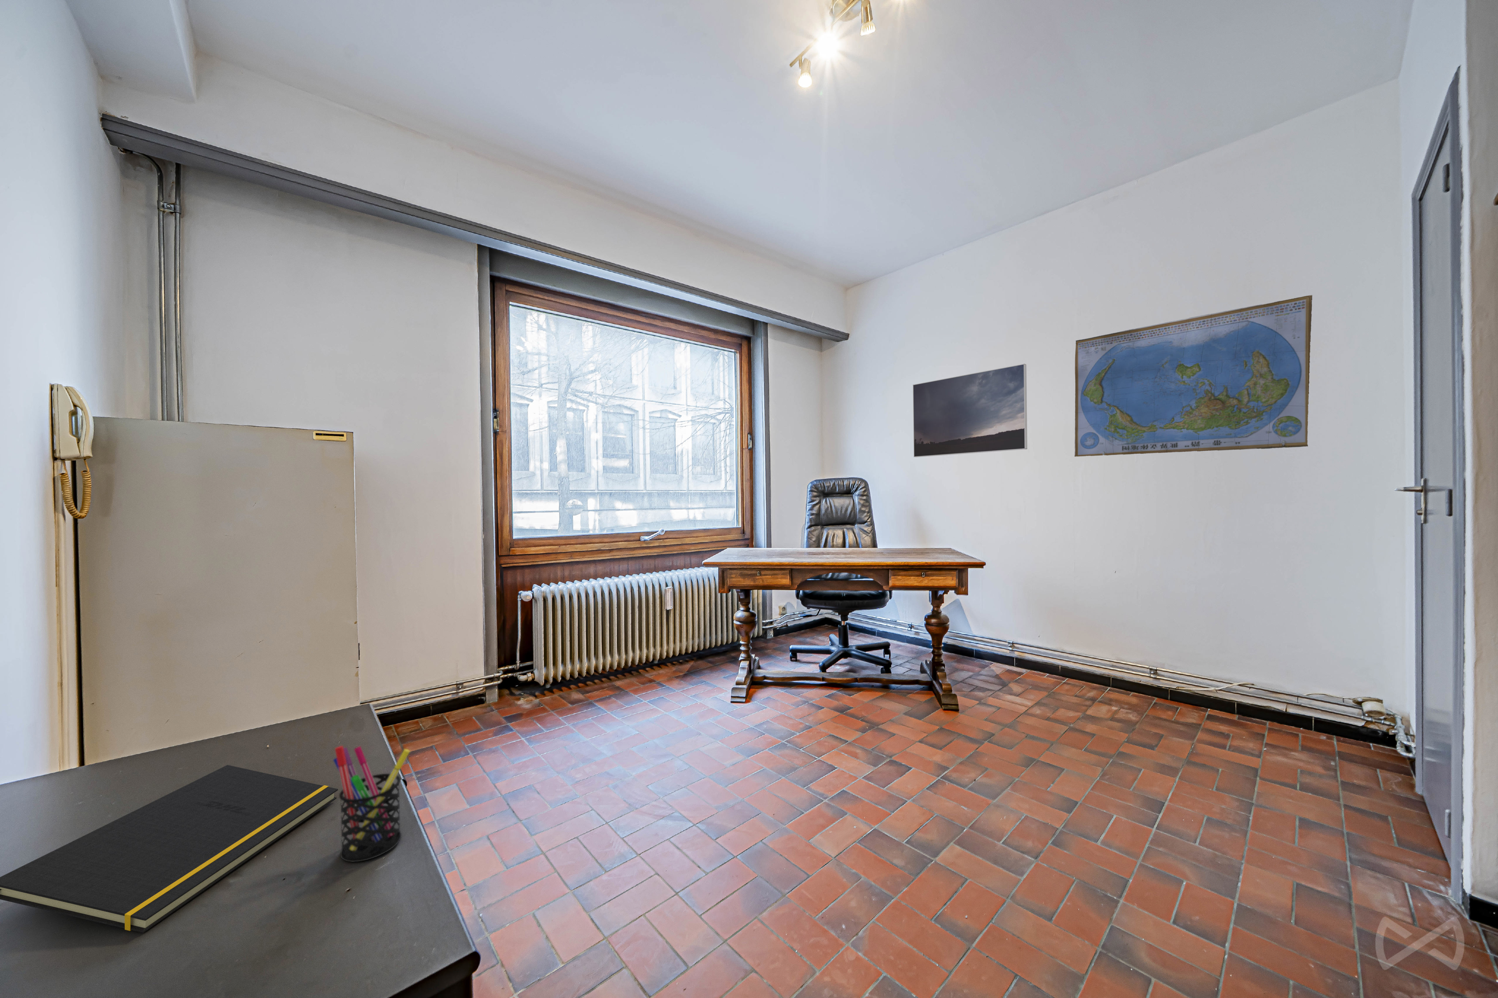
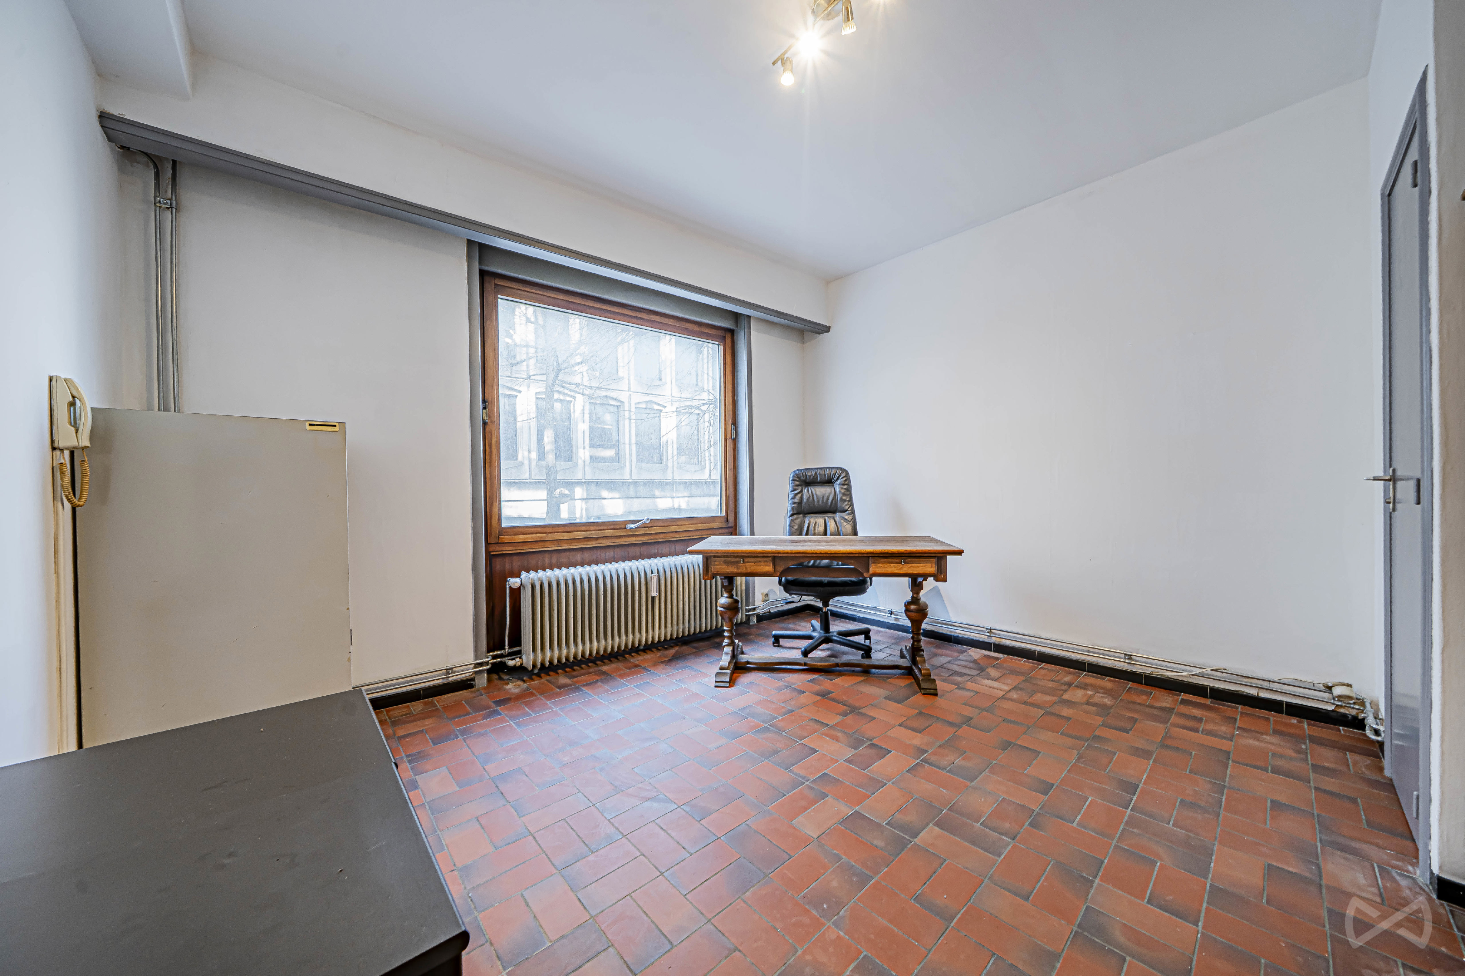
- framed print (966, 414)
- world map (1177, 387)
- pen holder (365, 798)
- notepad (193, 833)
